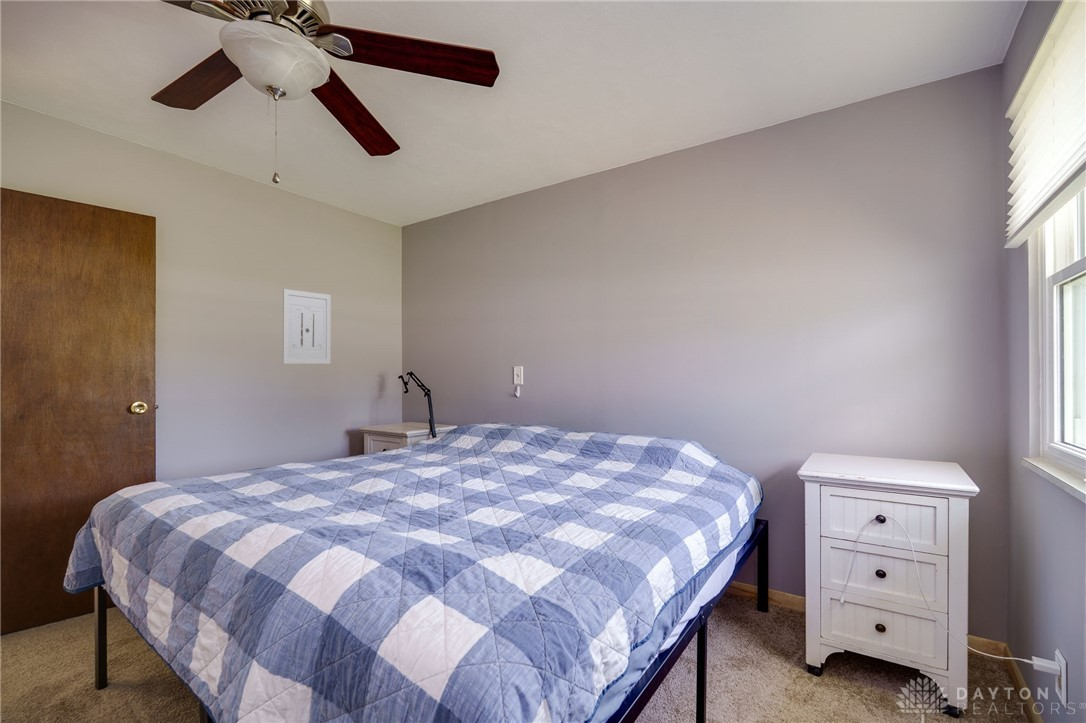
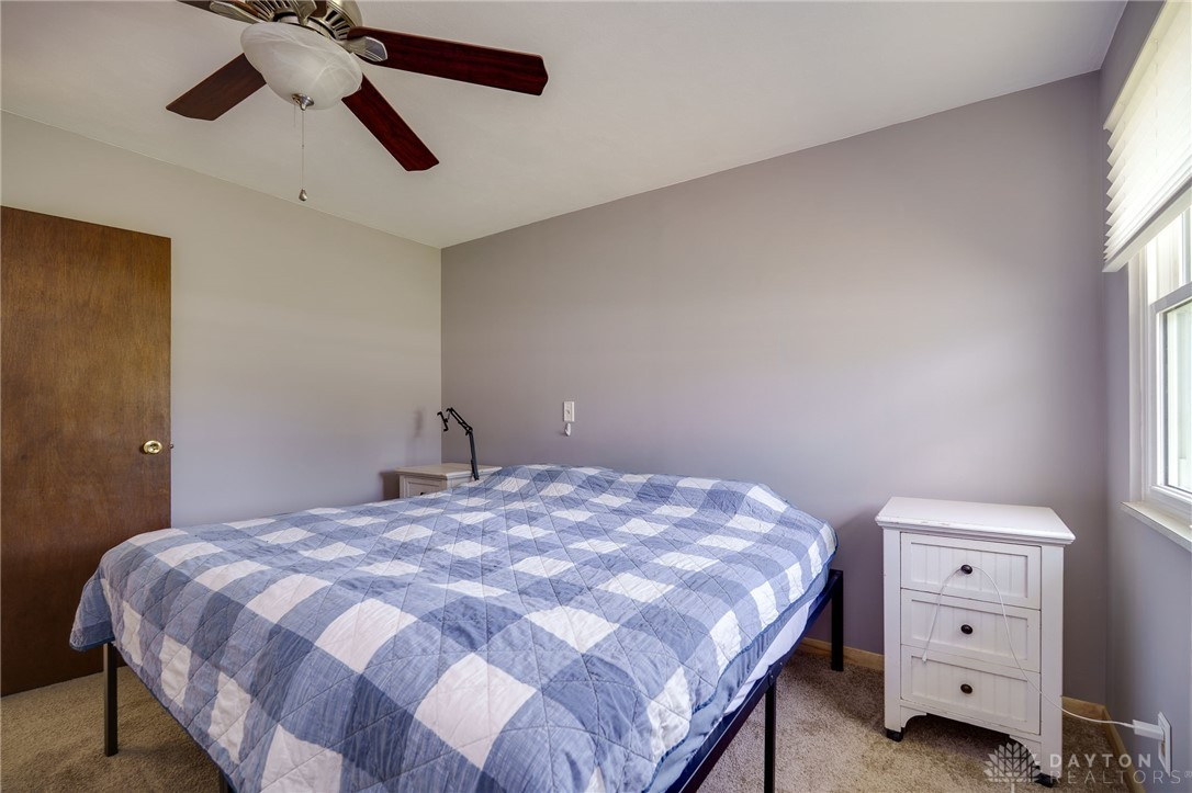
- wall art (307, 327)
